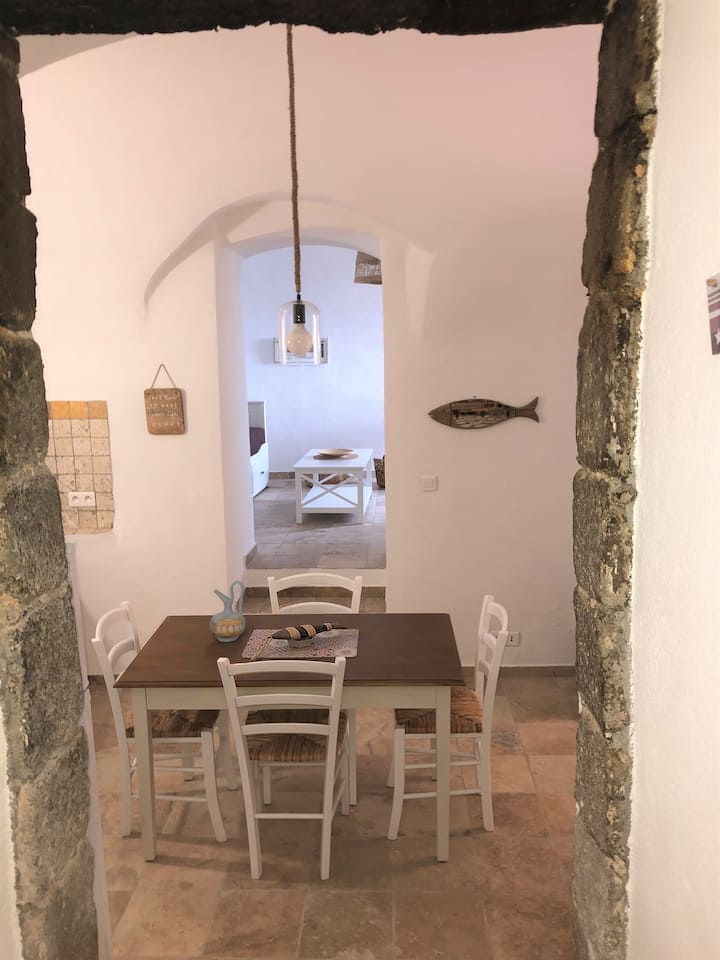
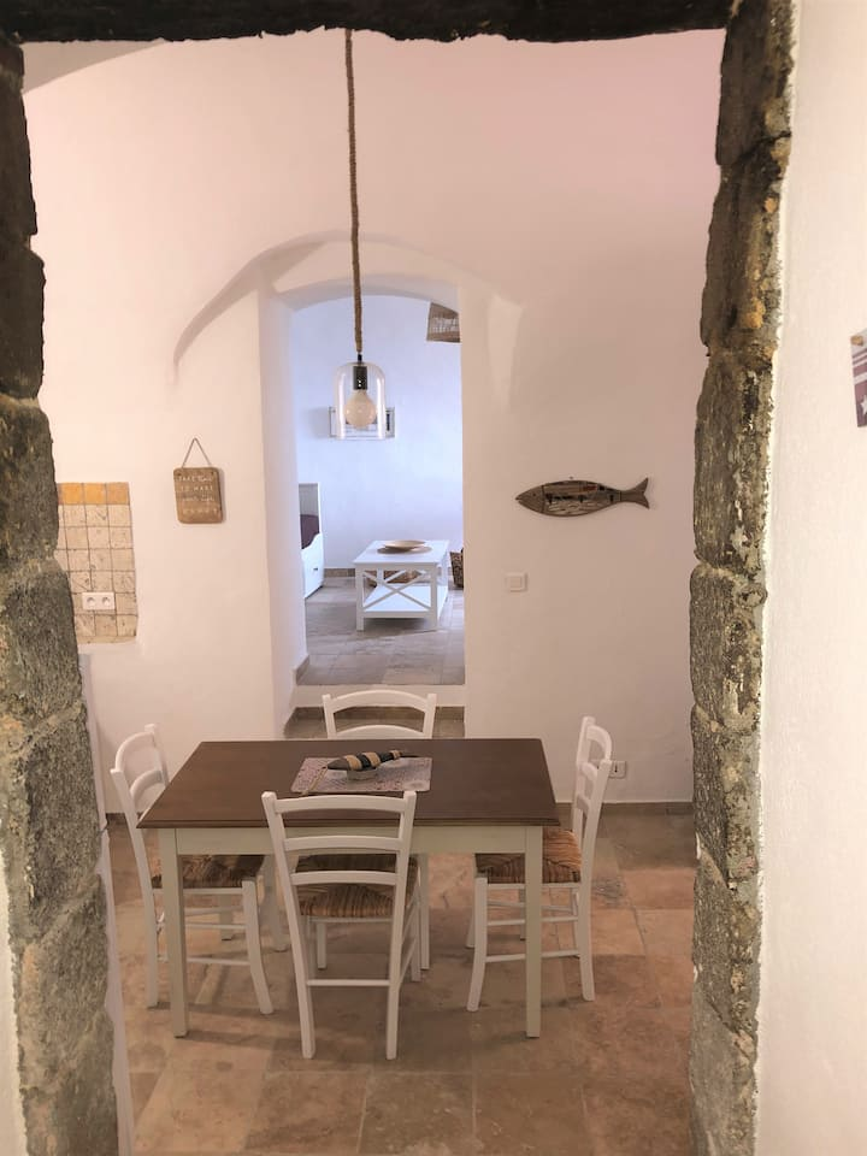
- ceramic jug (227, 610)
